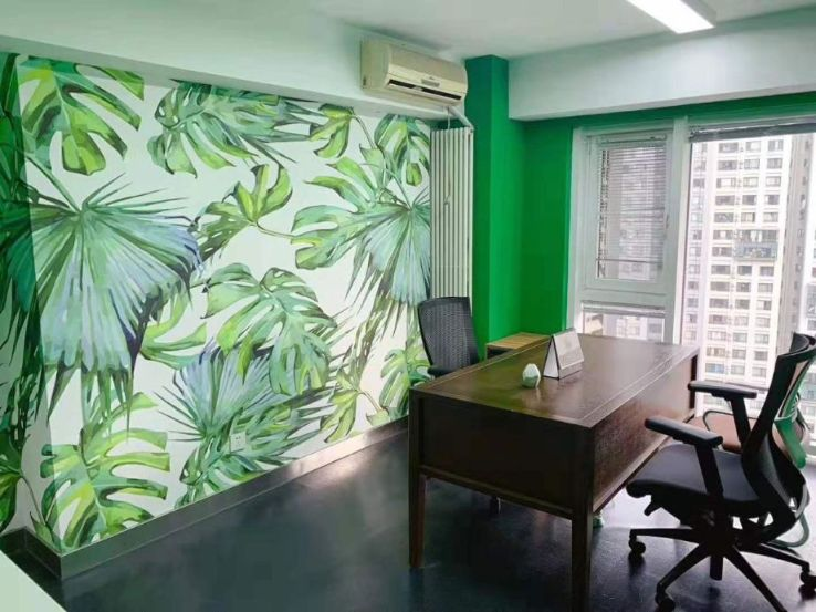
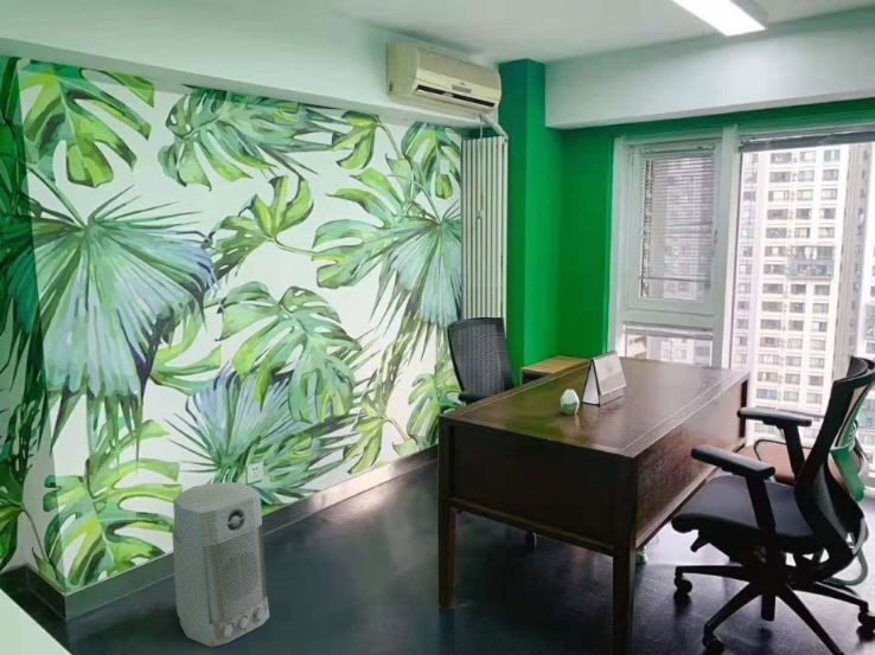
+ air purifier (218, 557)
